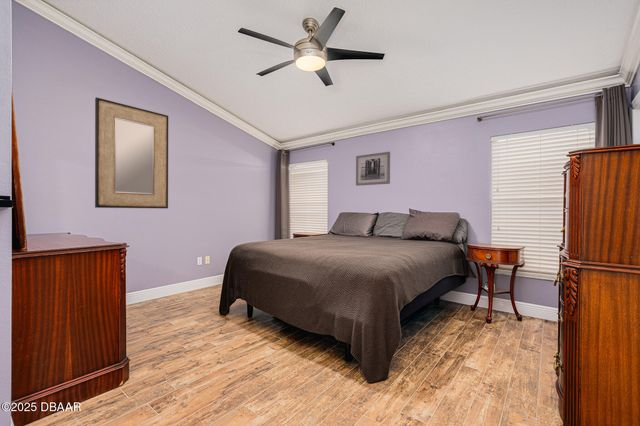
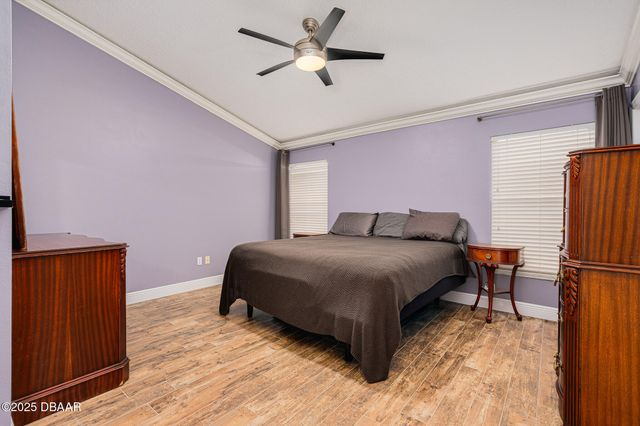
- home mirror (134, 157)
- wall art (372, 169)
